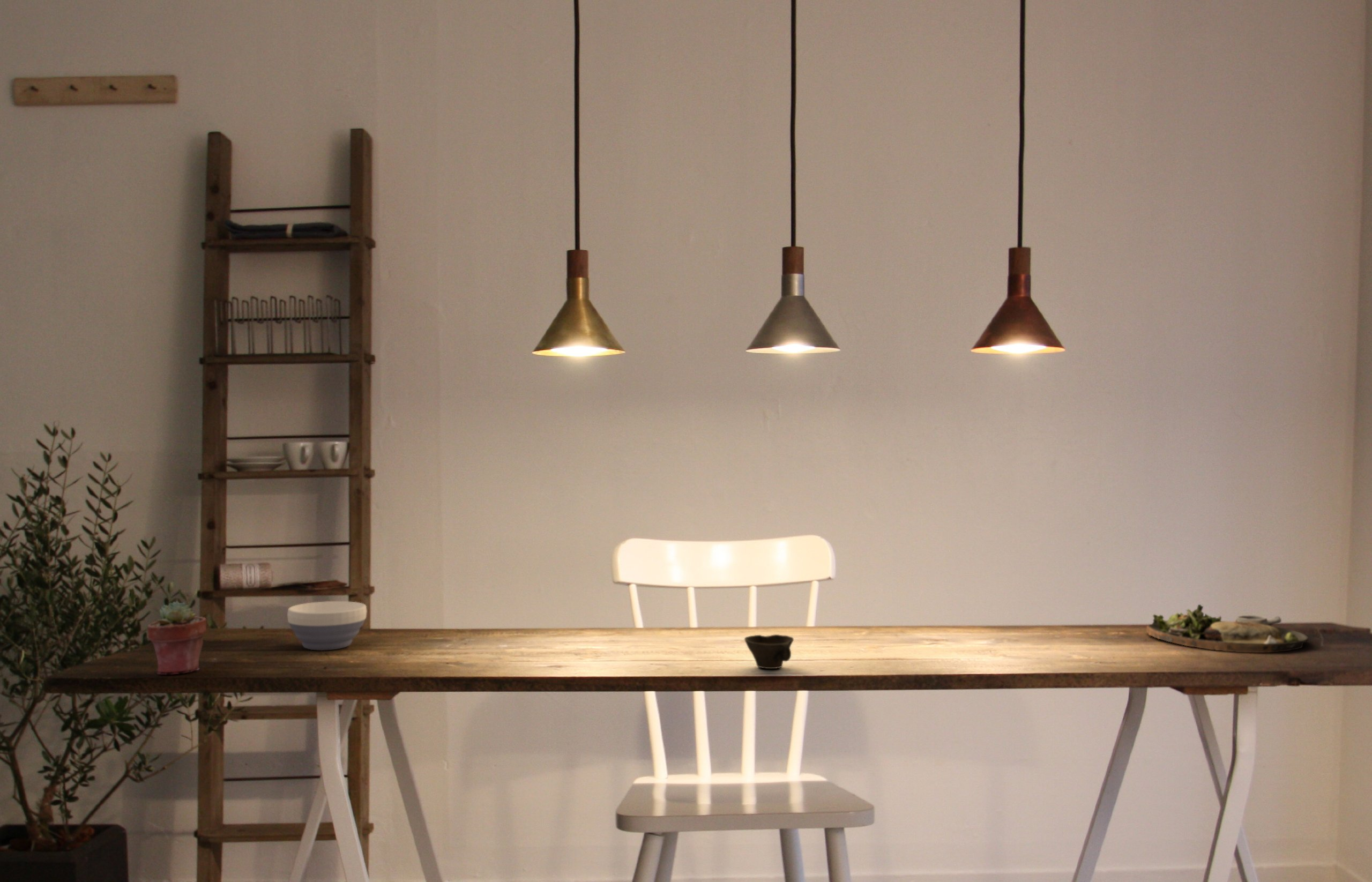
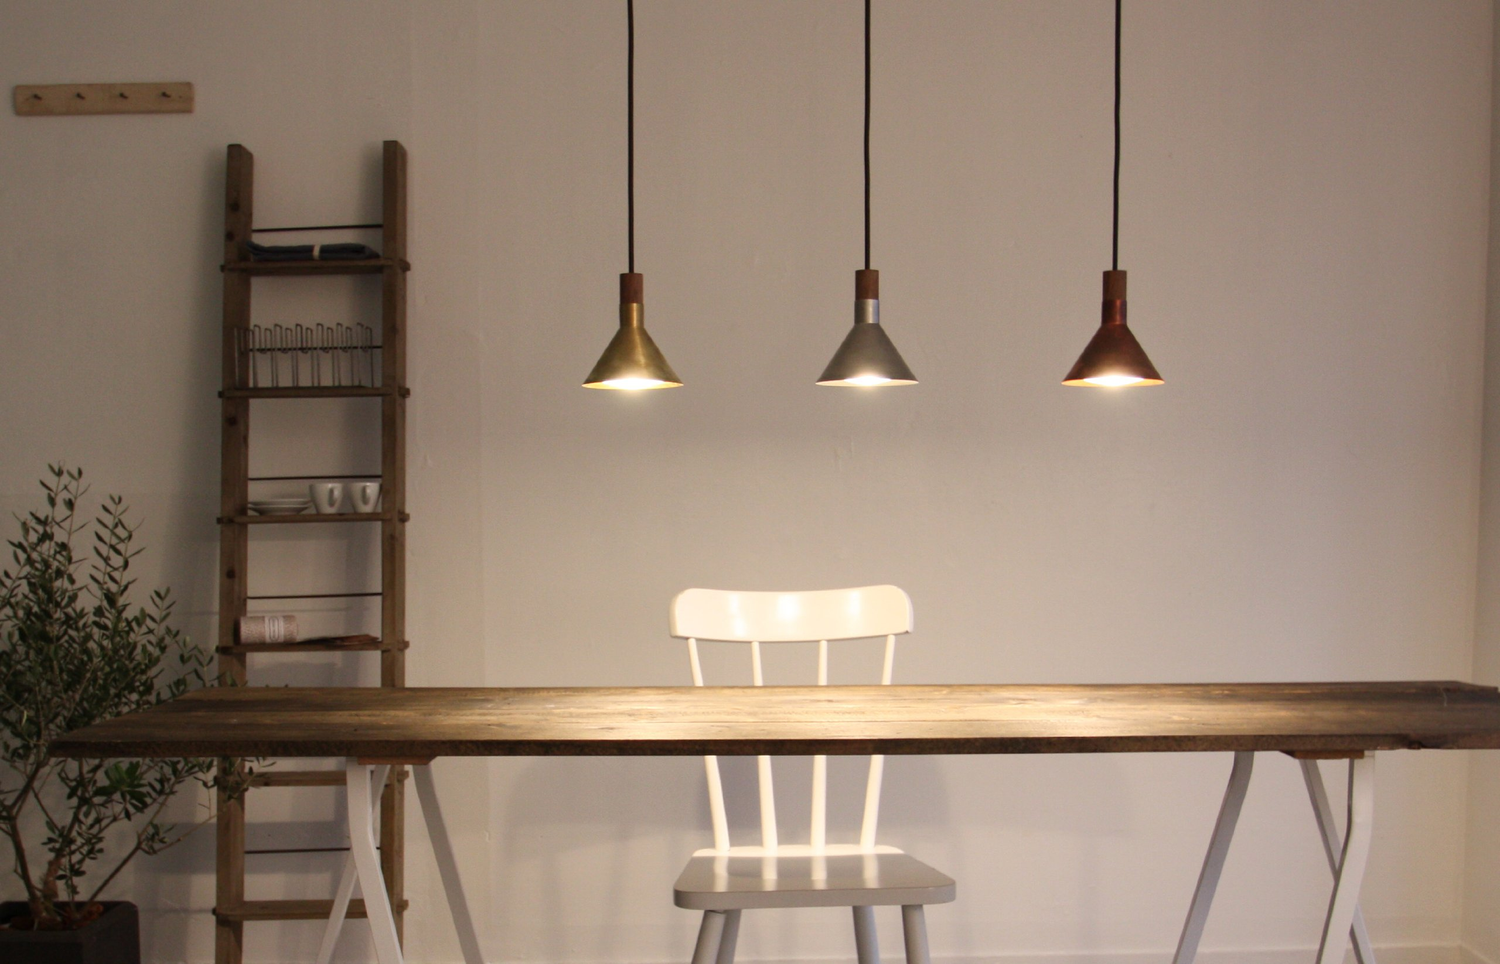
- potted succulent (177, 636)
- bowl (327, 626)
- dinner plate (1225, 623)
- cup (770, 653)
